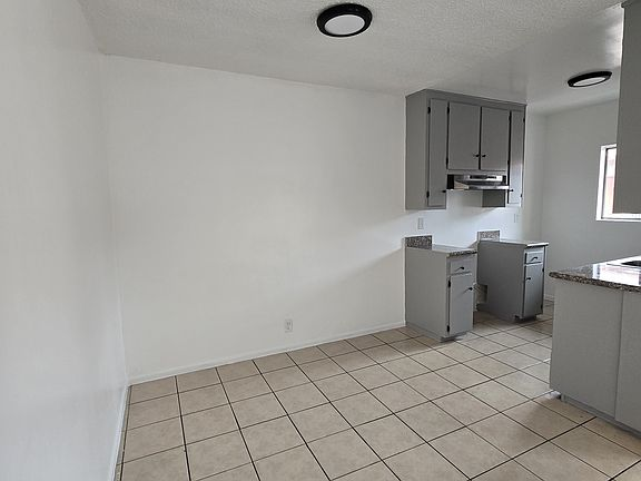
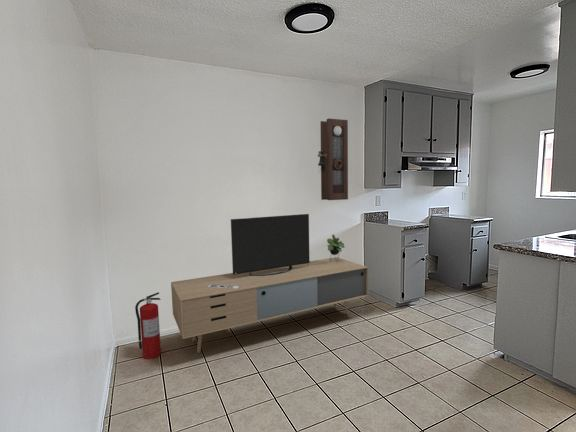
+ media console (274, 272)
+ pendulum clock (332, 160)
+ fire extinguisher (149, 325)
